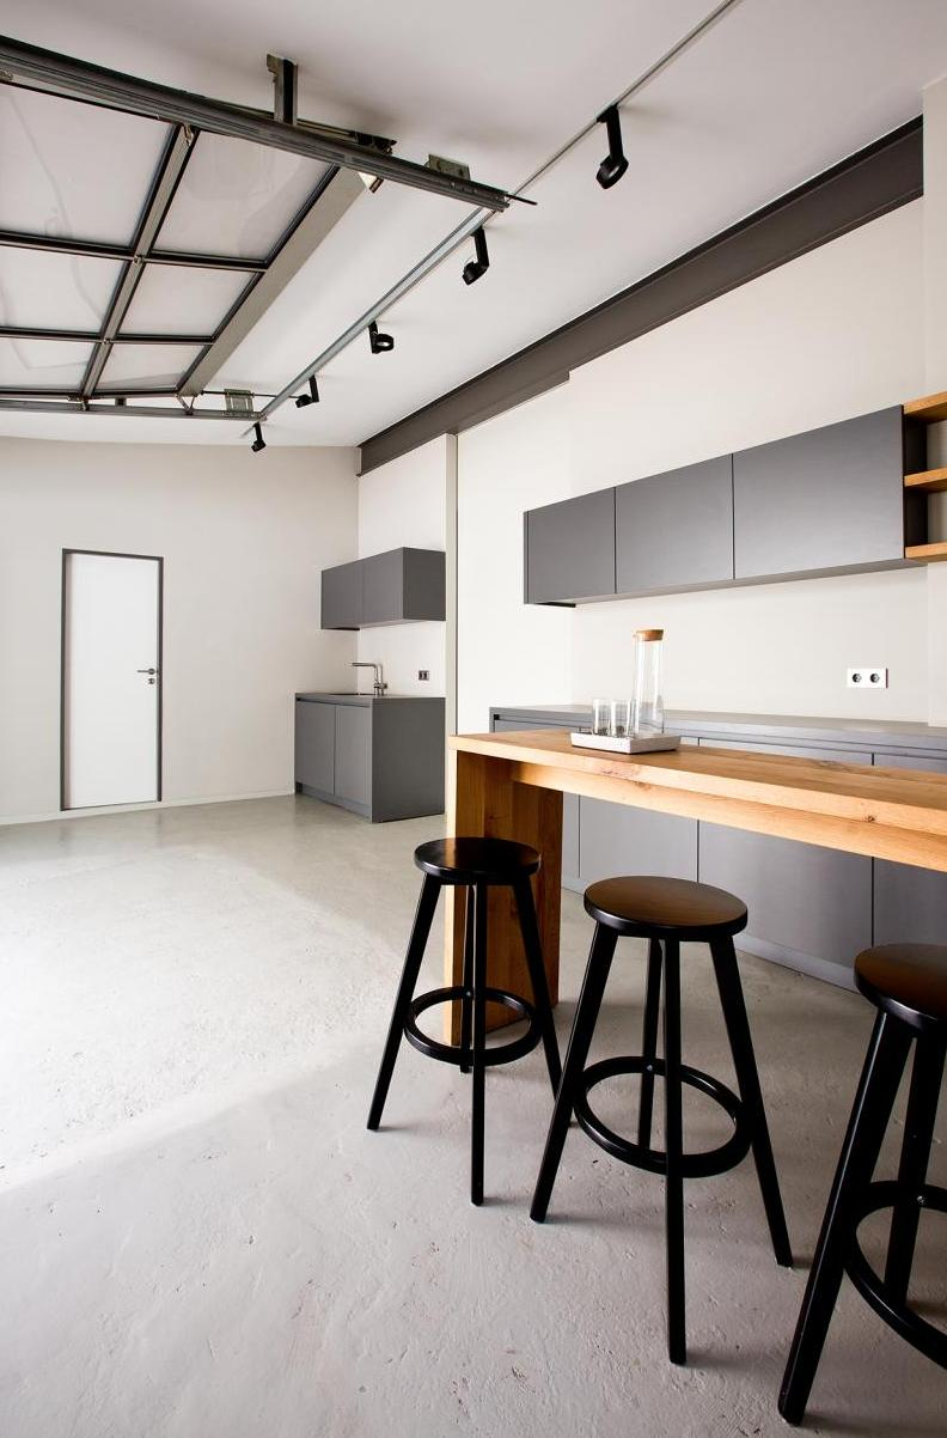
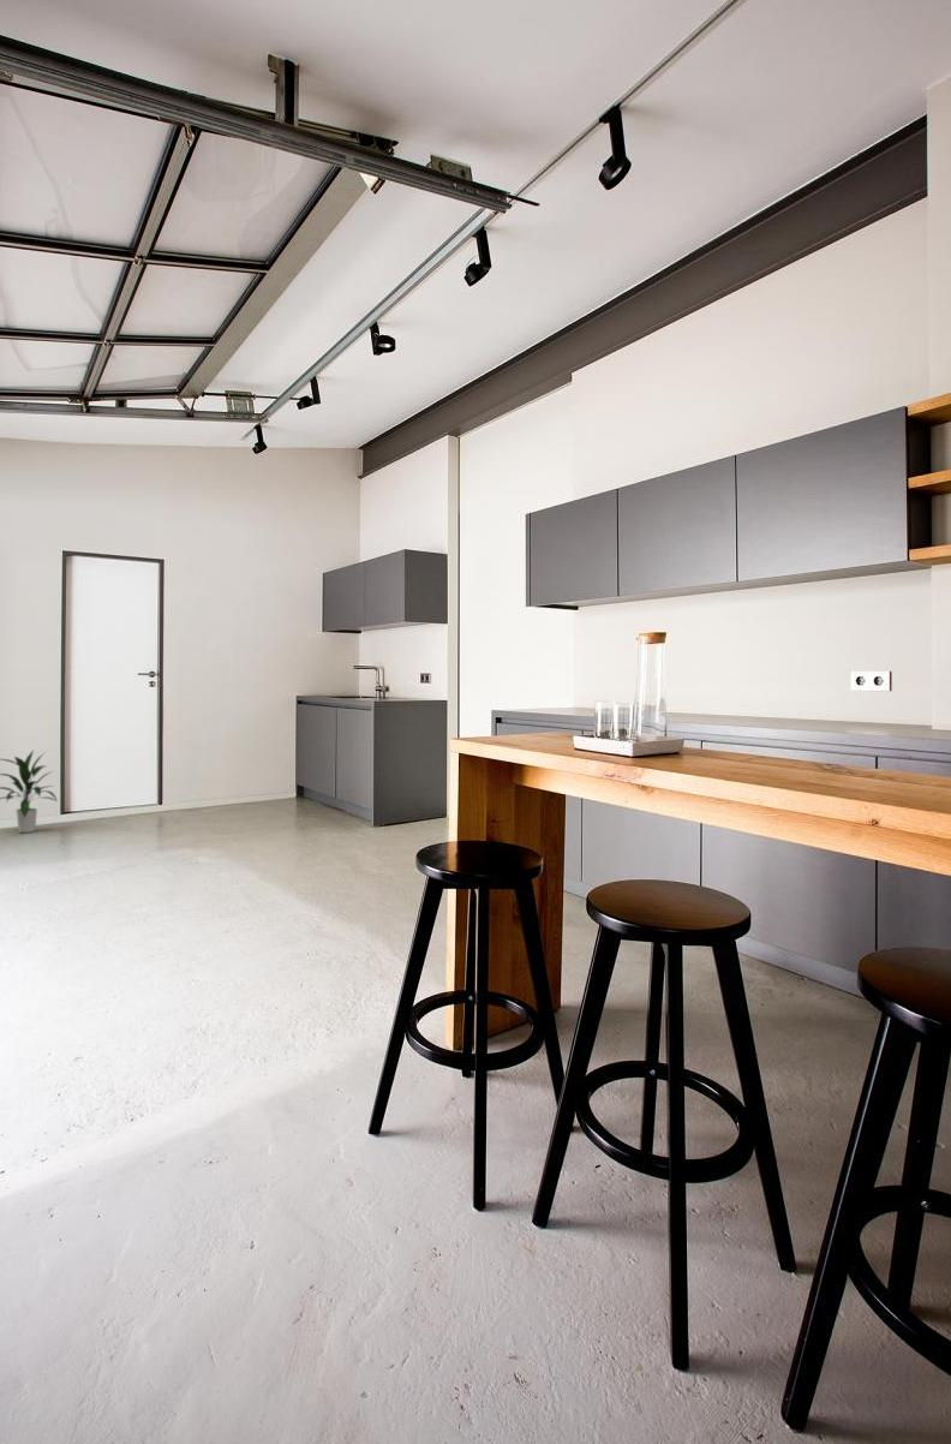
+ indoor plant (25, 790)
